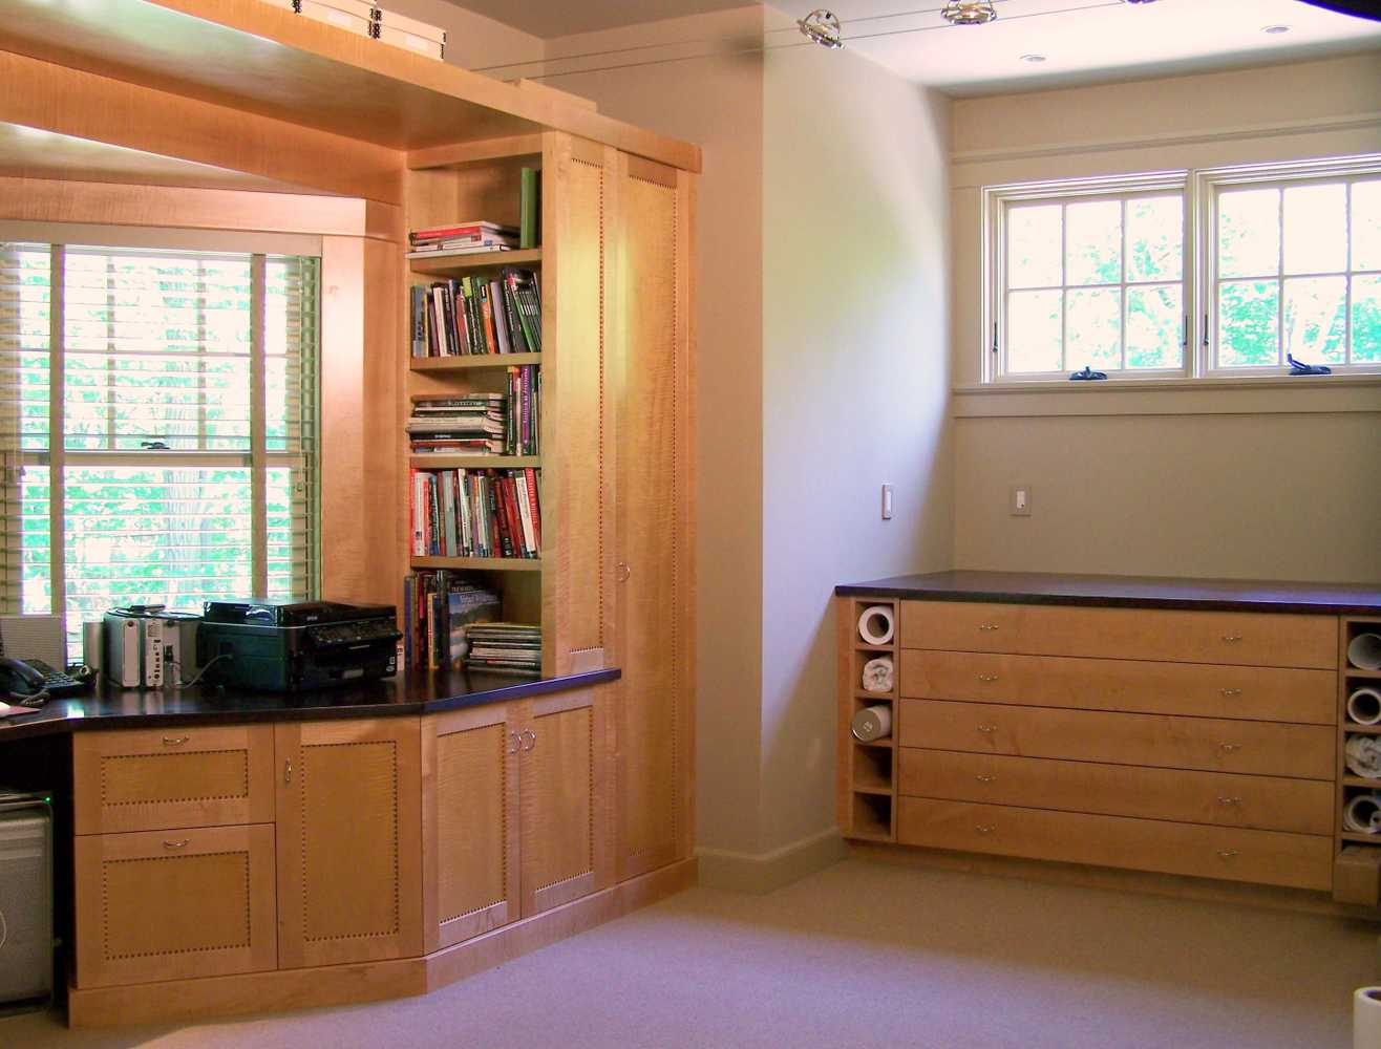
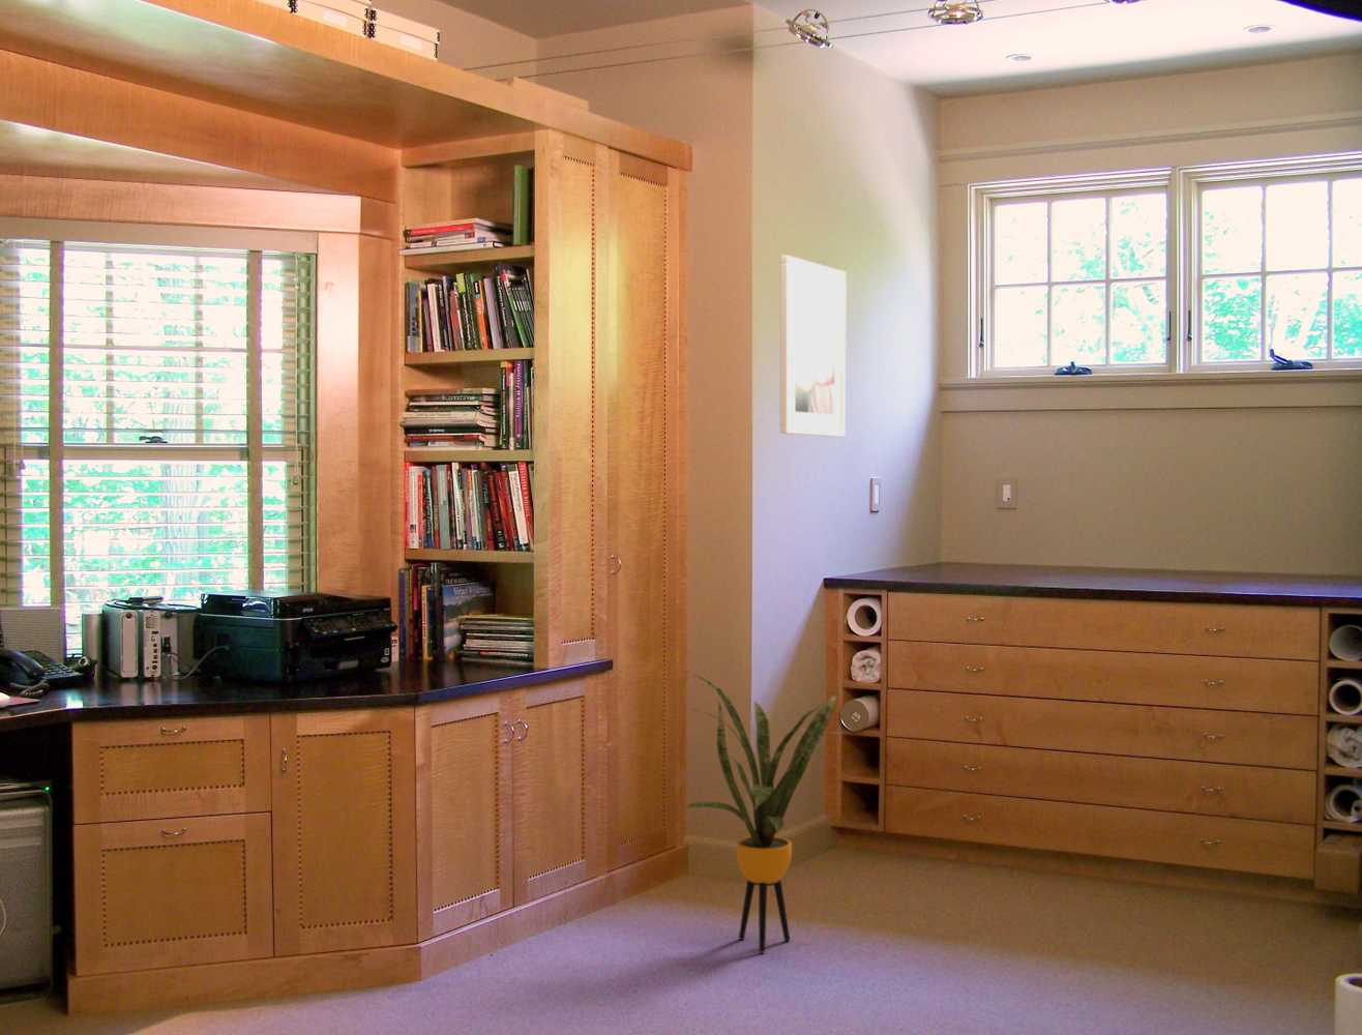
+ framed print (813, 349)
+ house plant (762, 809)
